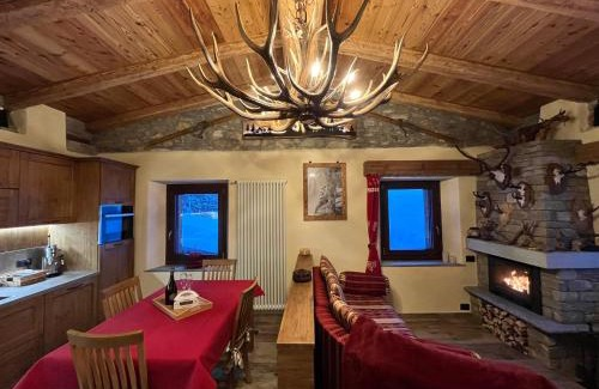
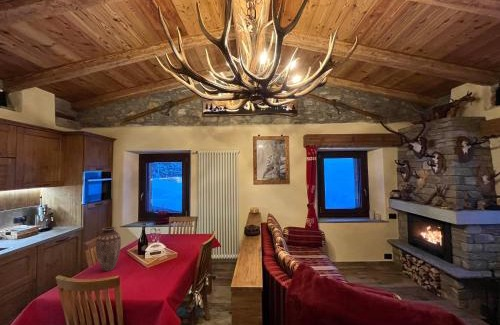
+ vase (108, 248)
